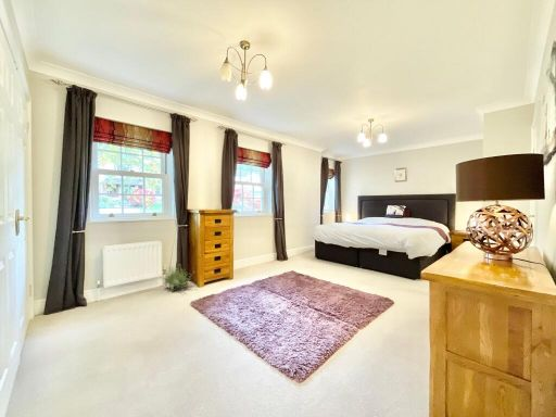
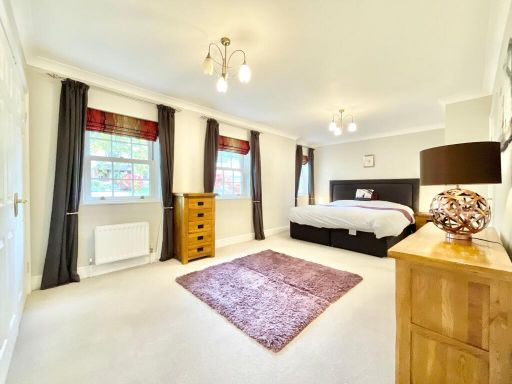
- decorative plant (176, 276)
